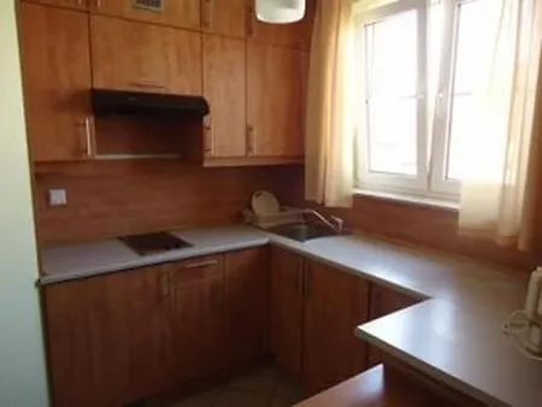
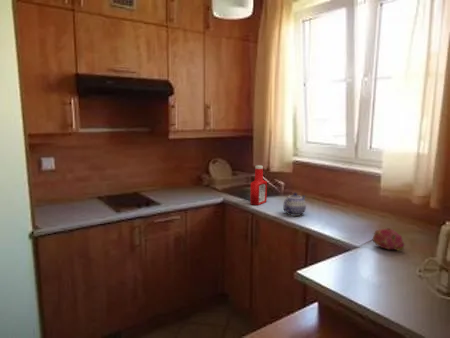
+ teapot (294, 203)
+ fruit (388, 238)
+ soap bottle (258, 184)
